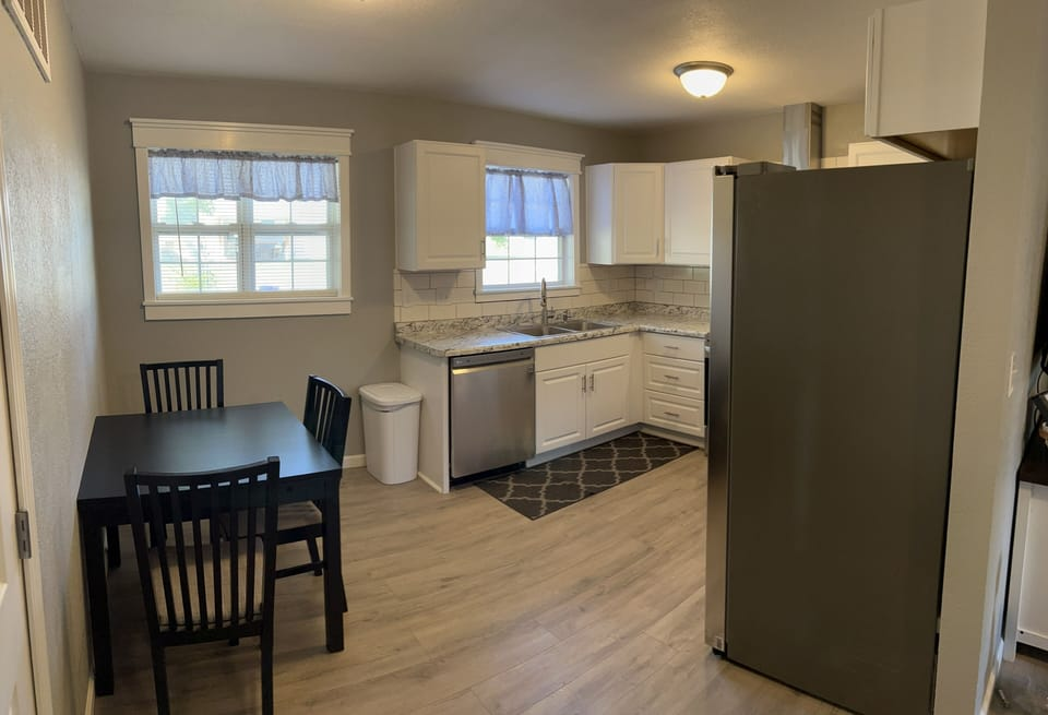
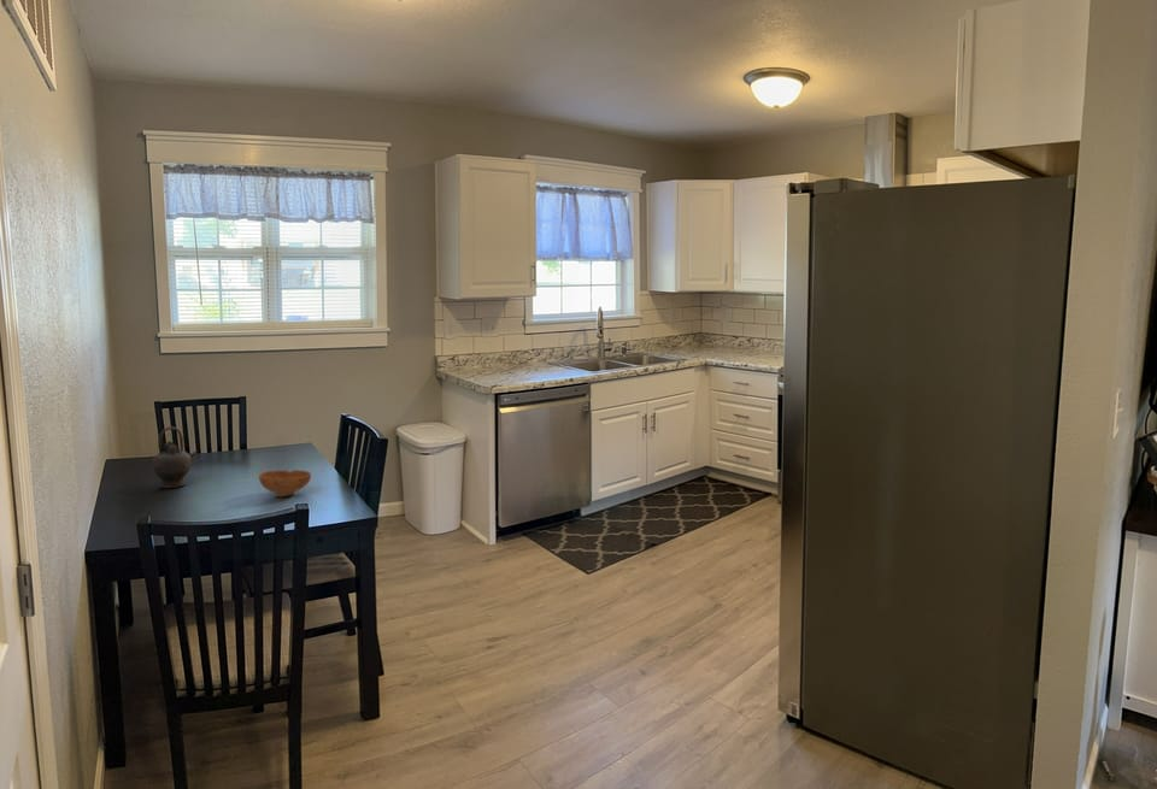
+ bowl (286, 483)
+ teapot (176, 455)
